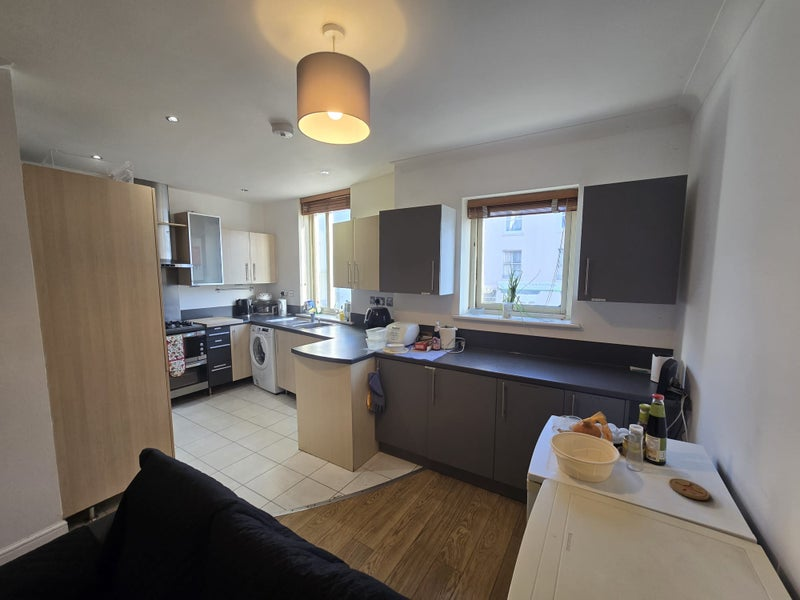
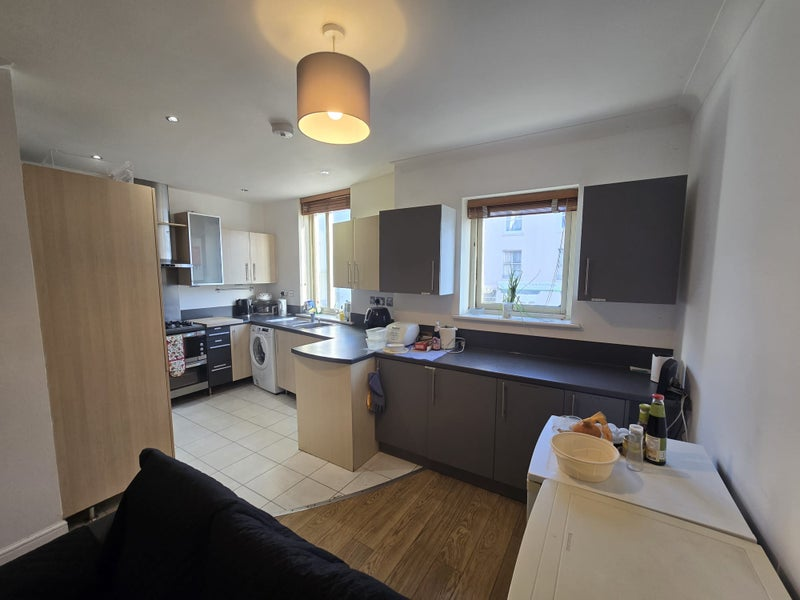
- coaster (688, 488)
